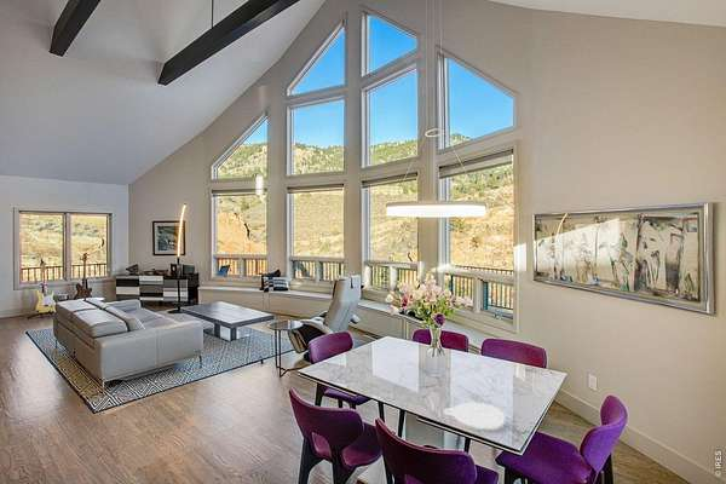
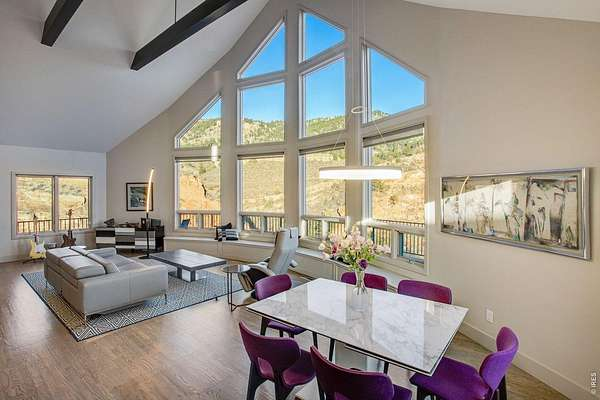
- plate (473, 413)
